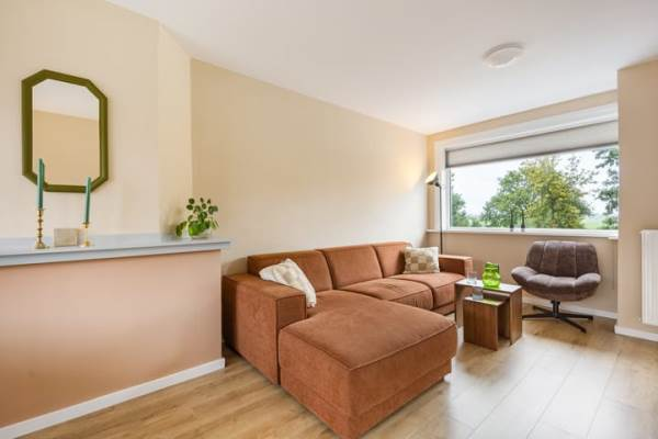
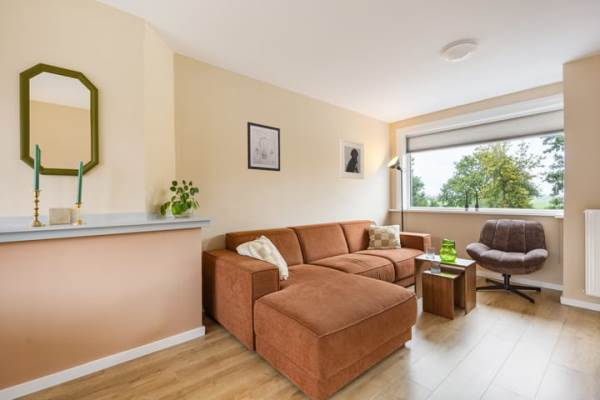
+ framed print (352, 160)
+ wall art (264, 147)
